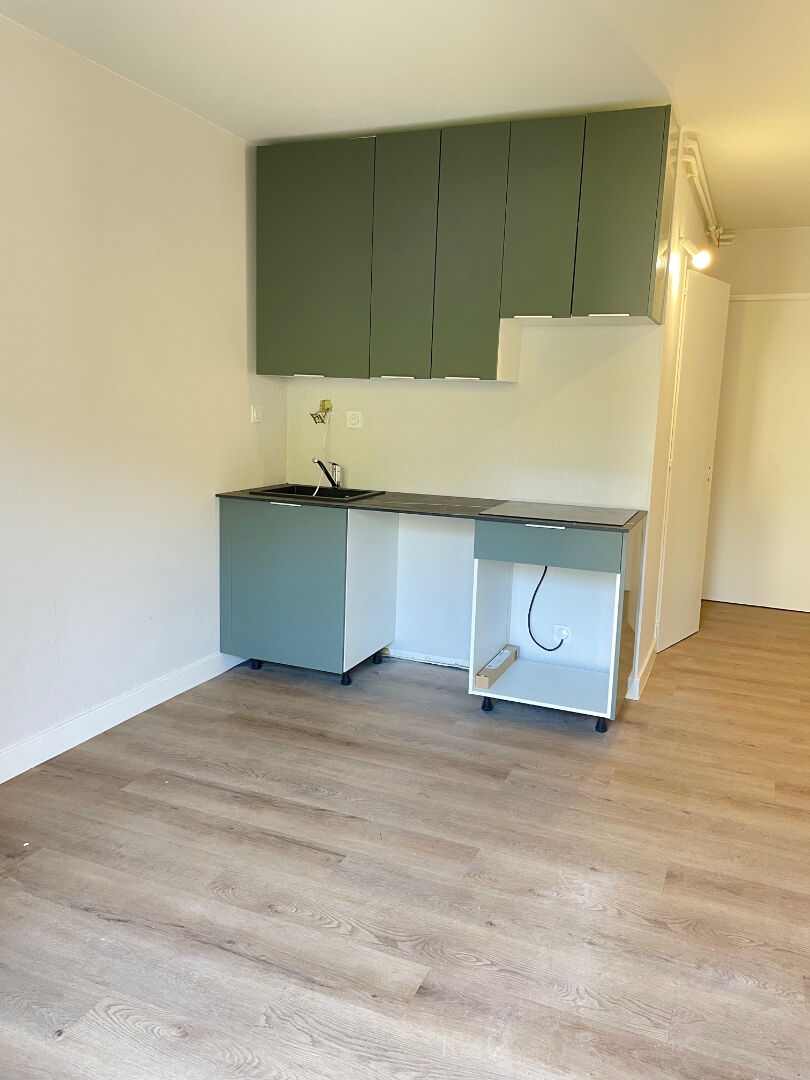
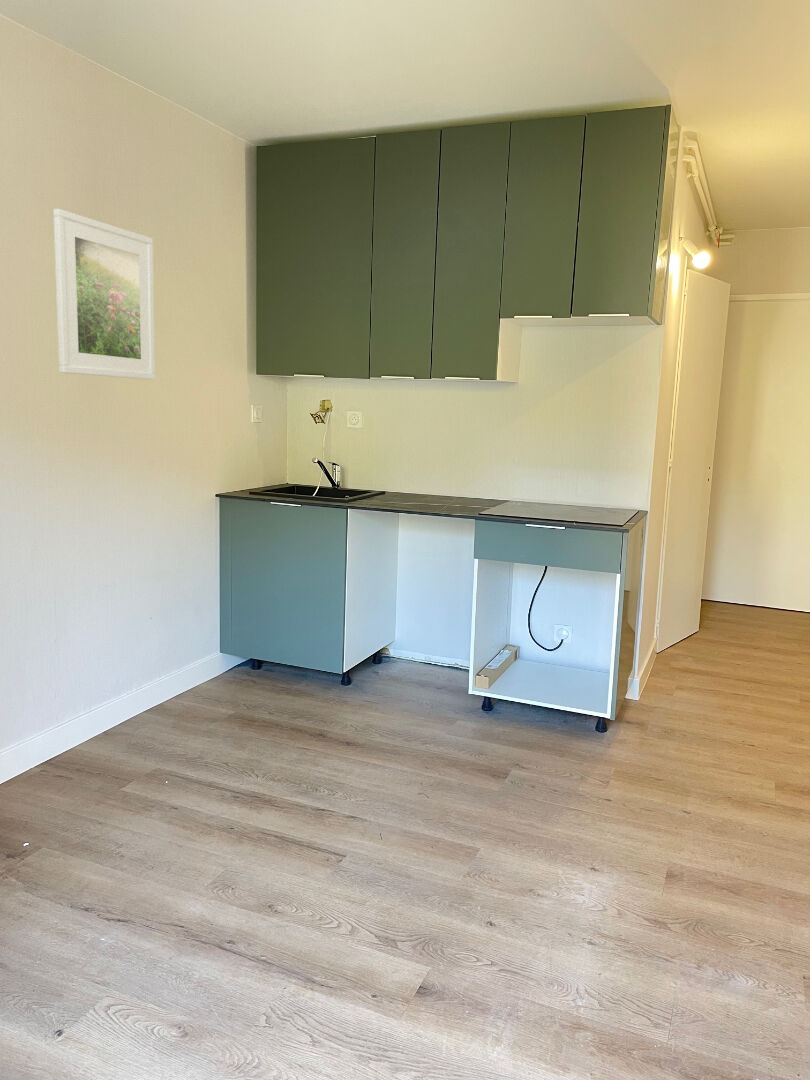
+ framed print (108, 301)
